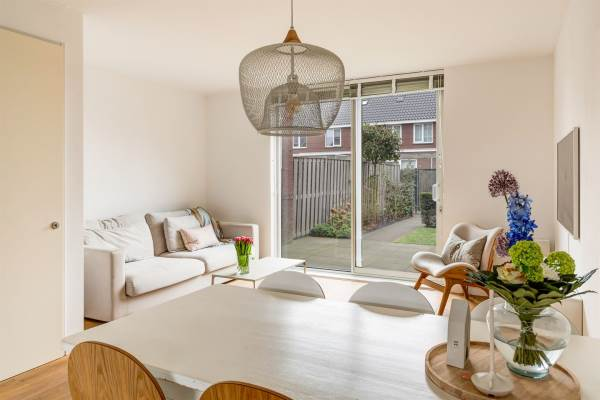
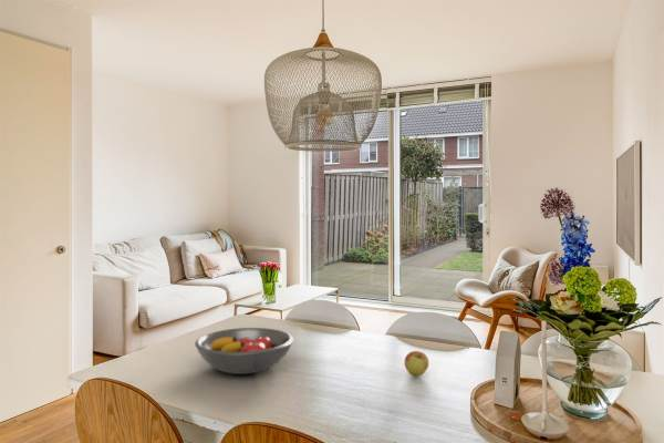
+ apple (416, 364)
+ fruit bowl (245, 349)
